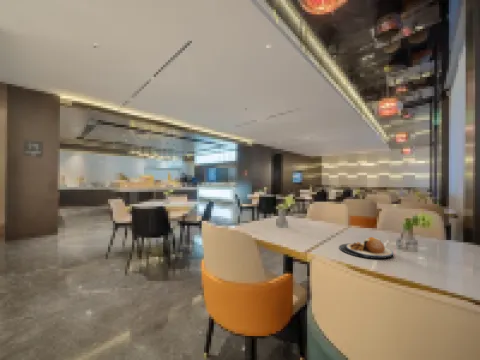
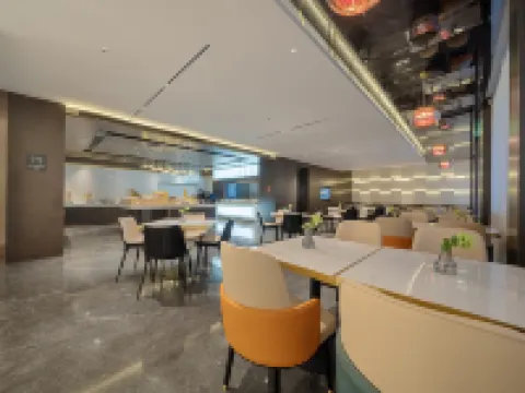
- plate (364, 244)
